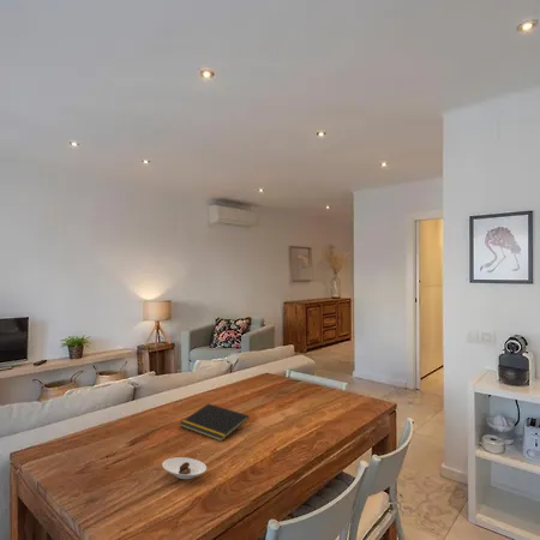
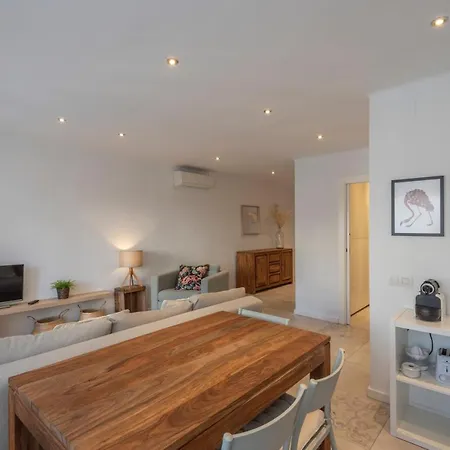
- notepad (214, 420)
- saucer (184, 469)
